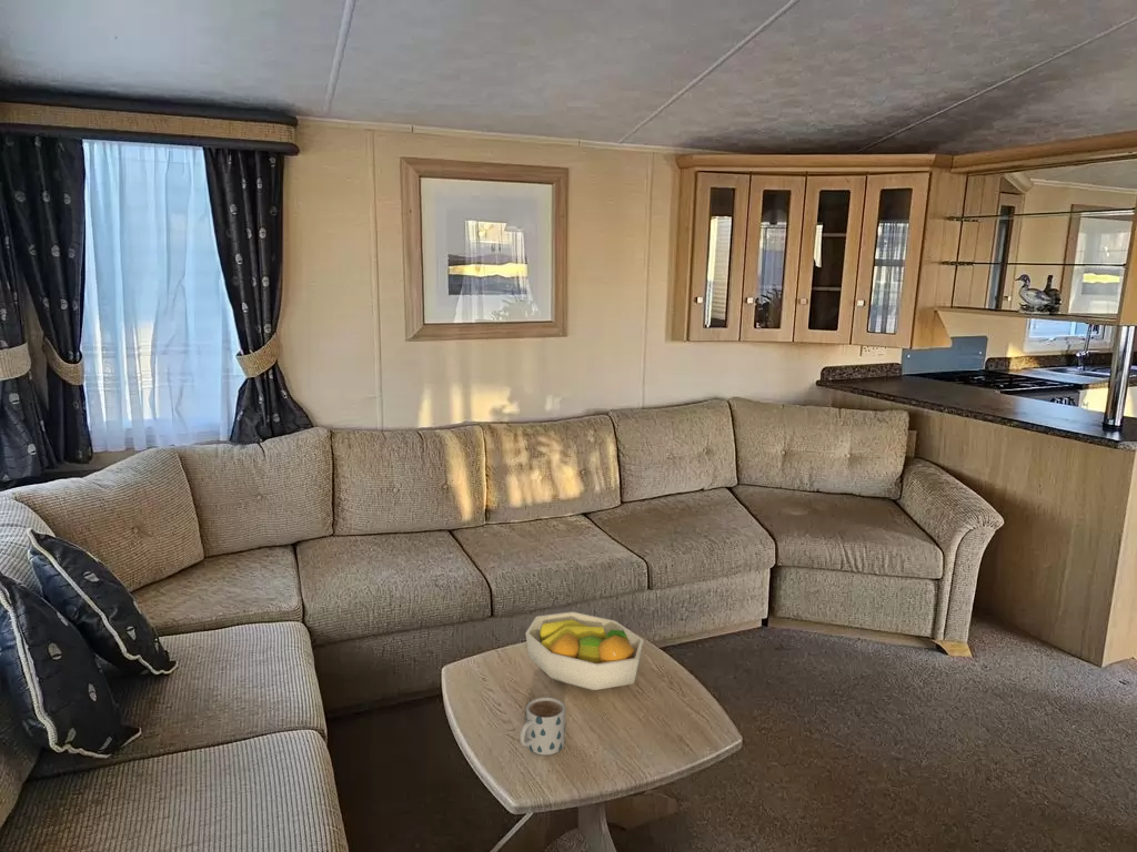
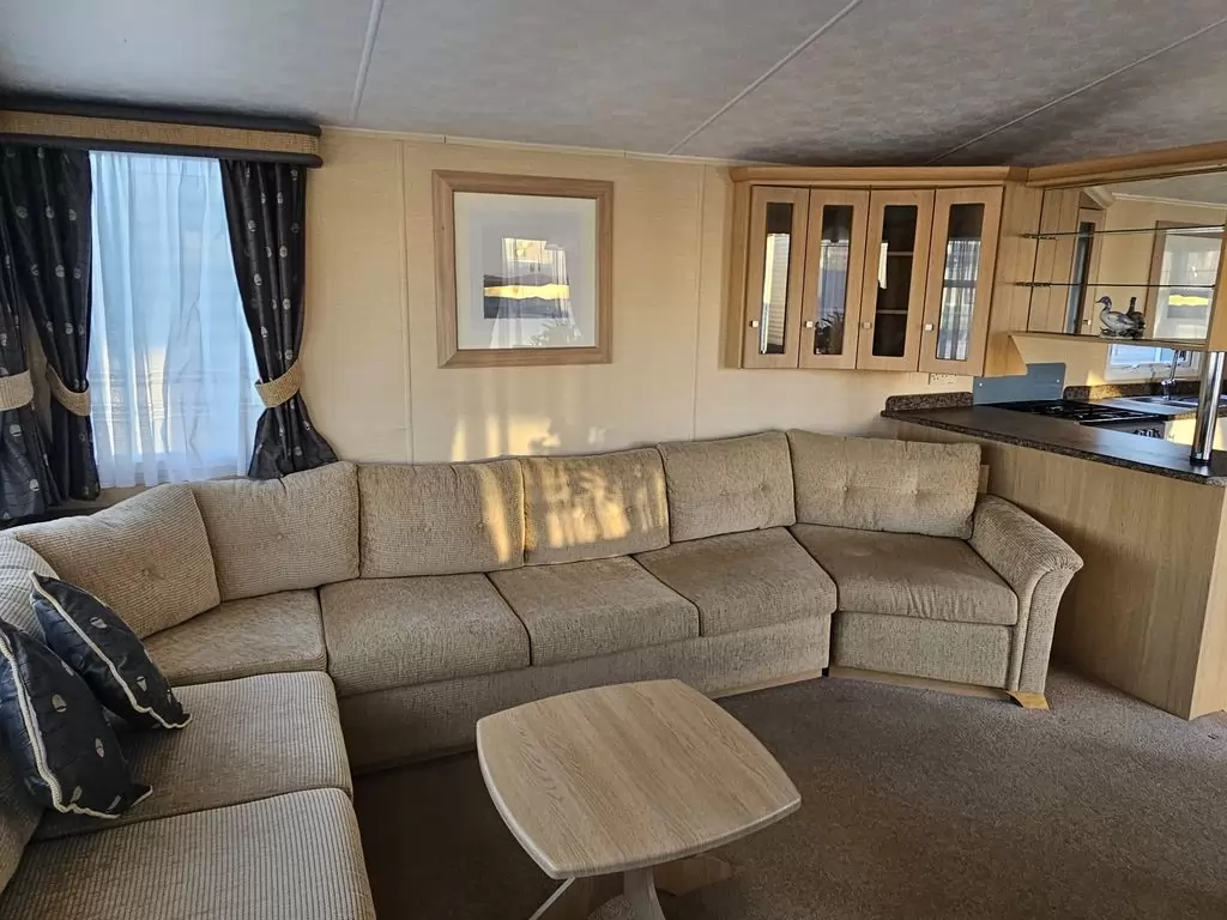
- fruit bowl (583, 645)
- mug (540, 729)
